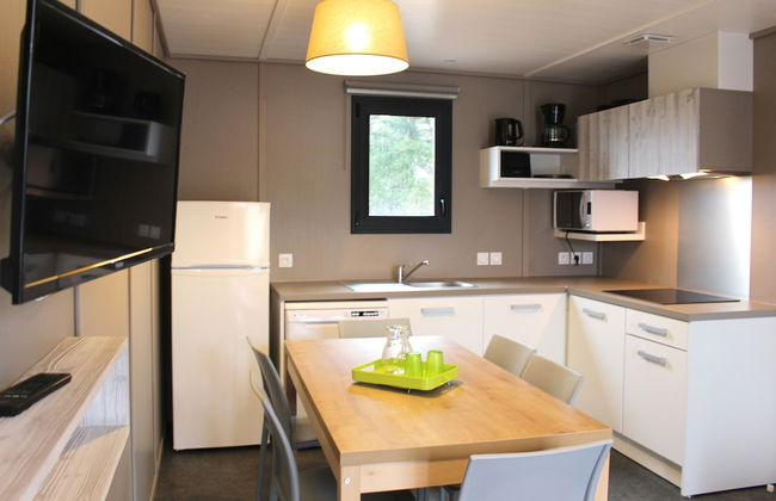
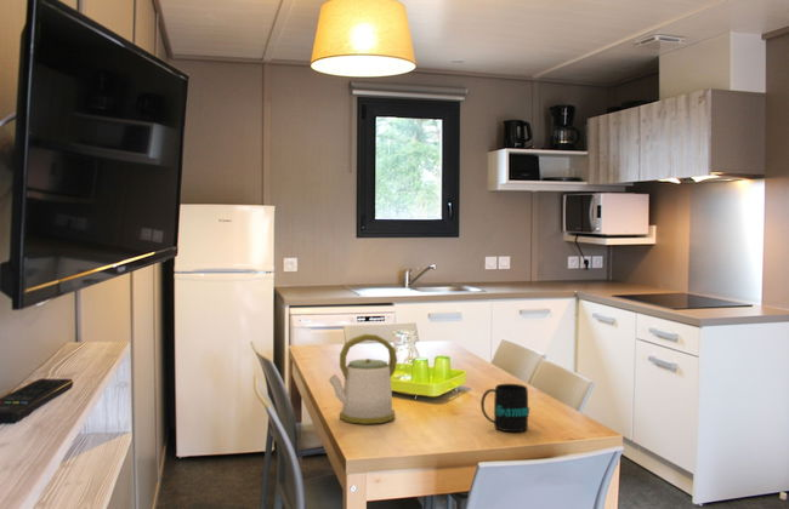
+ kettle (362, 374)
+ mug (504, 407)
